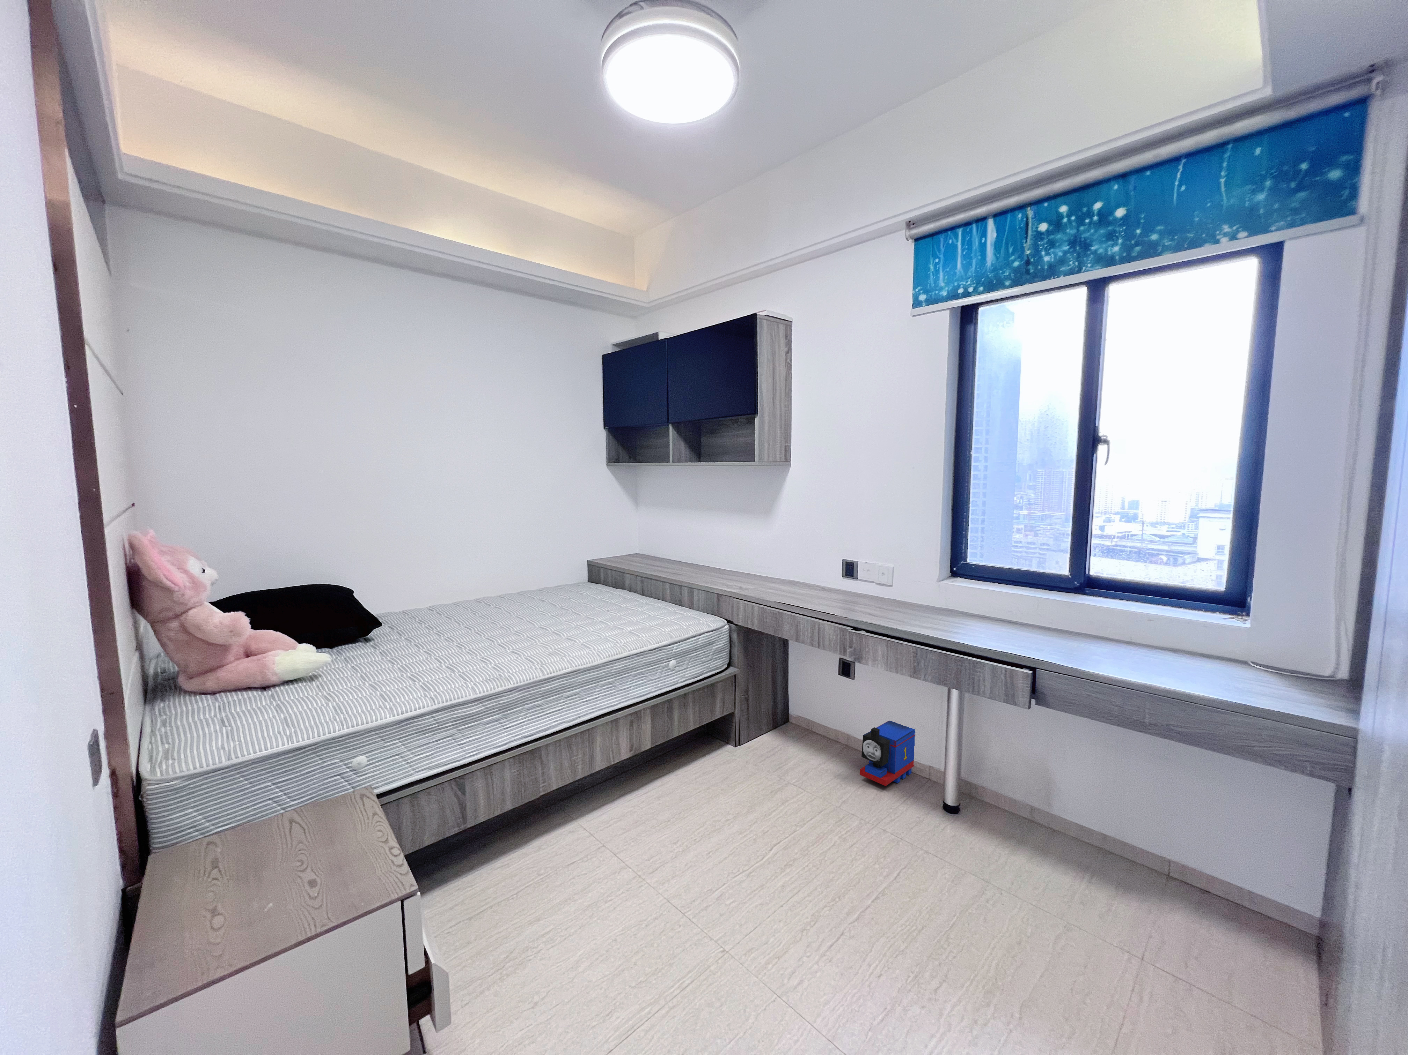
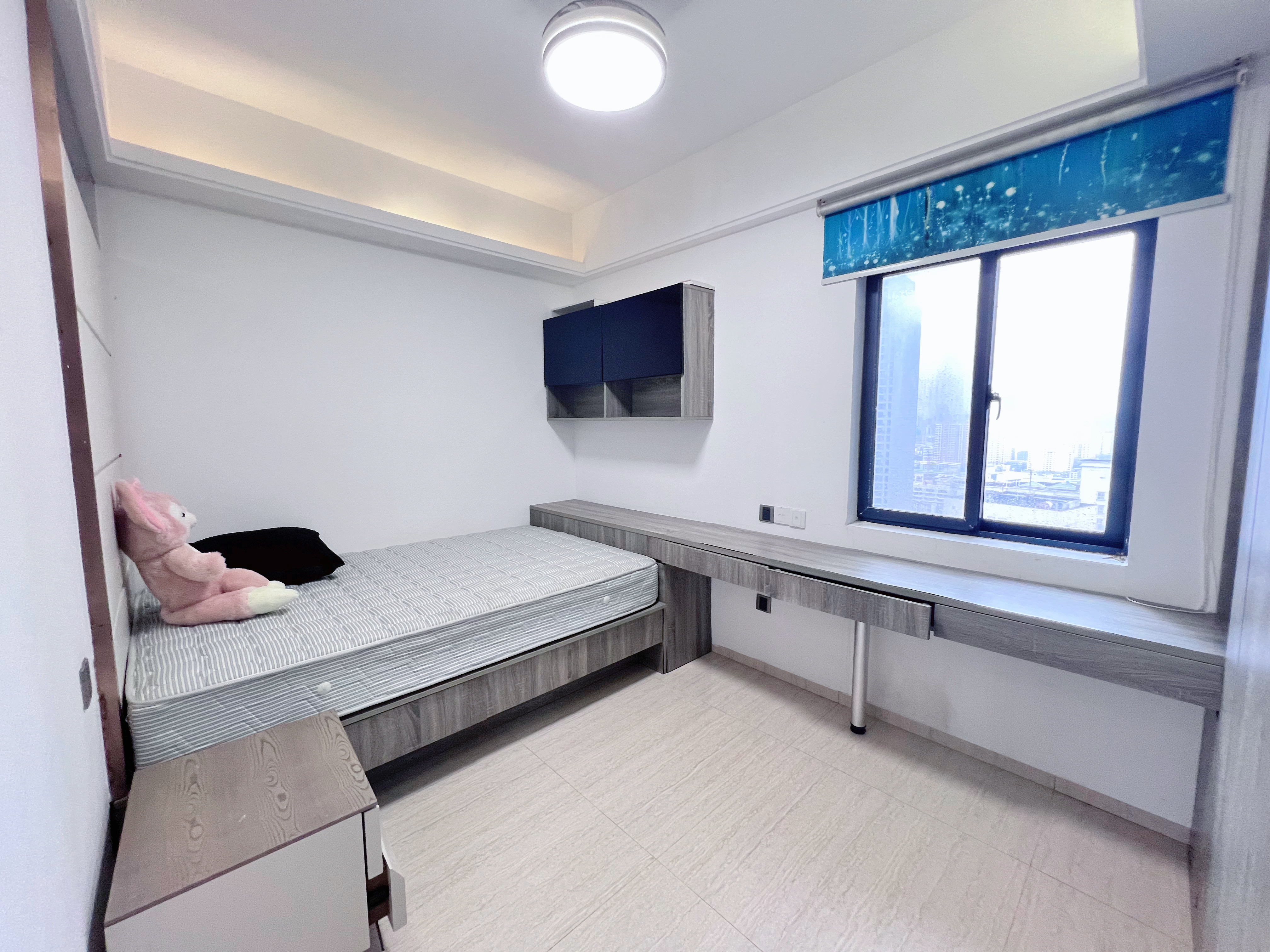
- toy train (888, 749)
